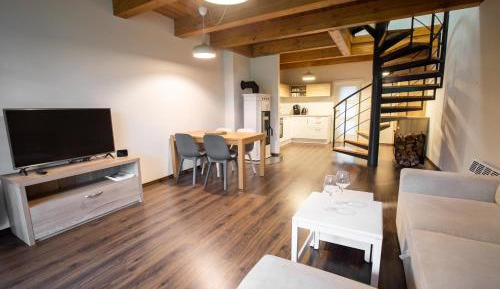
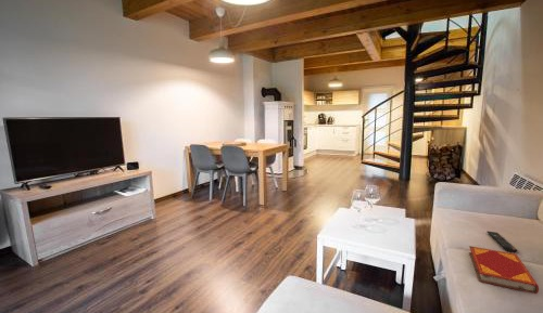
+ hardback book (498, 266)
+ remote control (501, 240)
